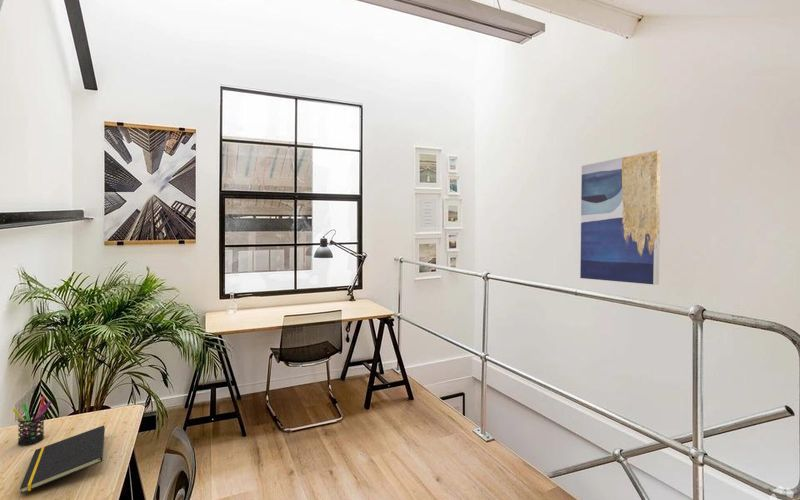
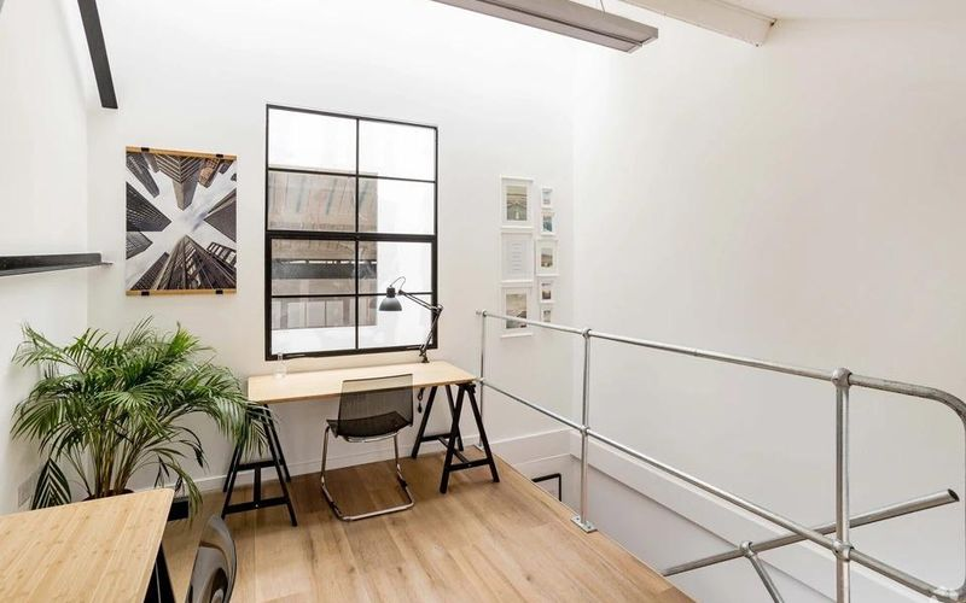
- wall art (616, 220)
- pen holder (31, 420)
- notepad (67, 455)
